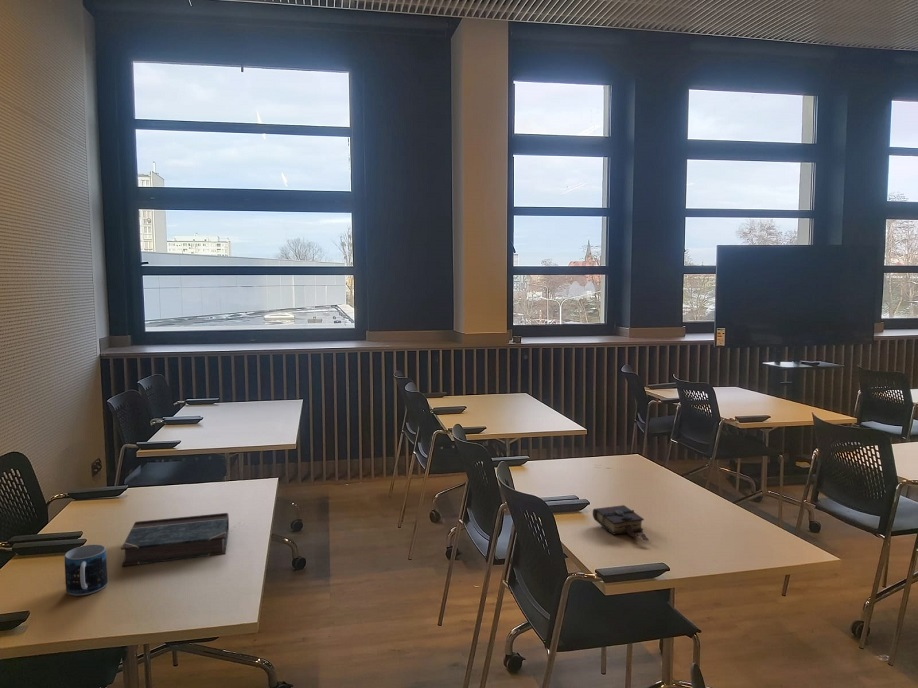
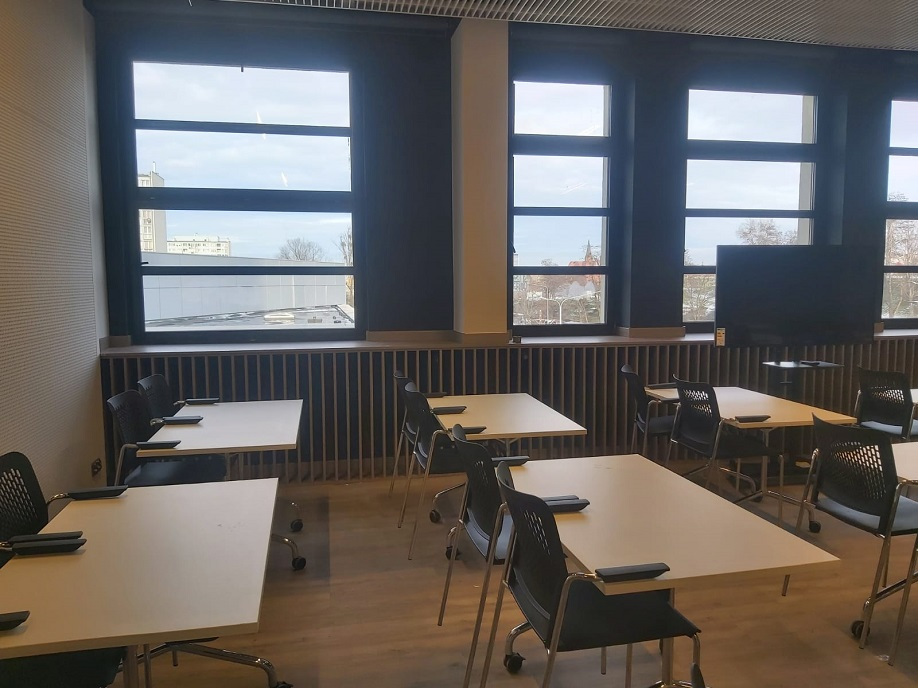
- mug (85, 573)
- book (626, 523)
- book (179, 536)
